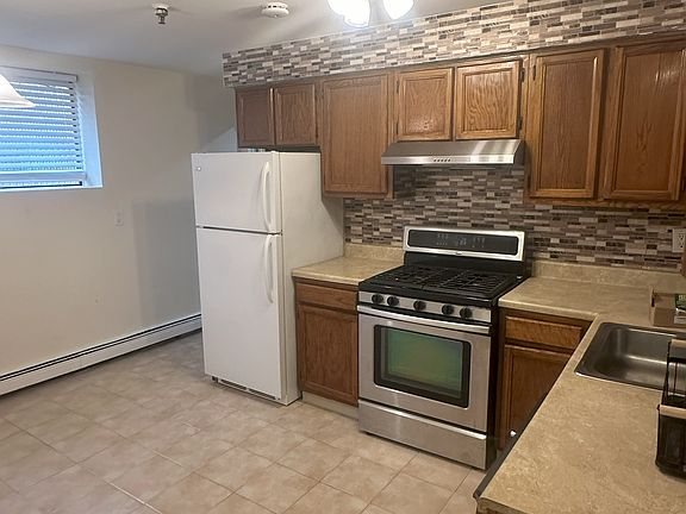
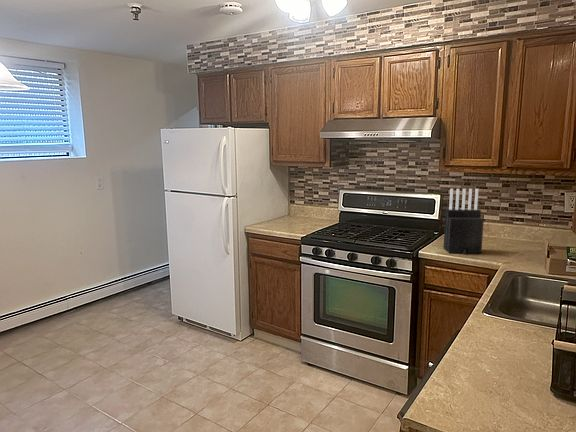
+ knife block (464, 220)
